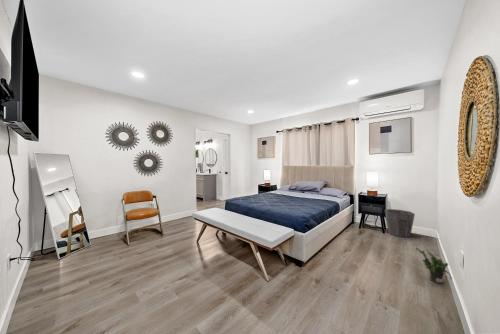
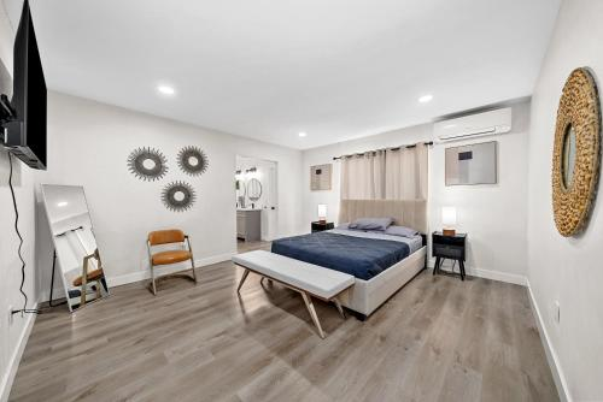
- potted plant (432, 266)
- waste bin (399, 222)
